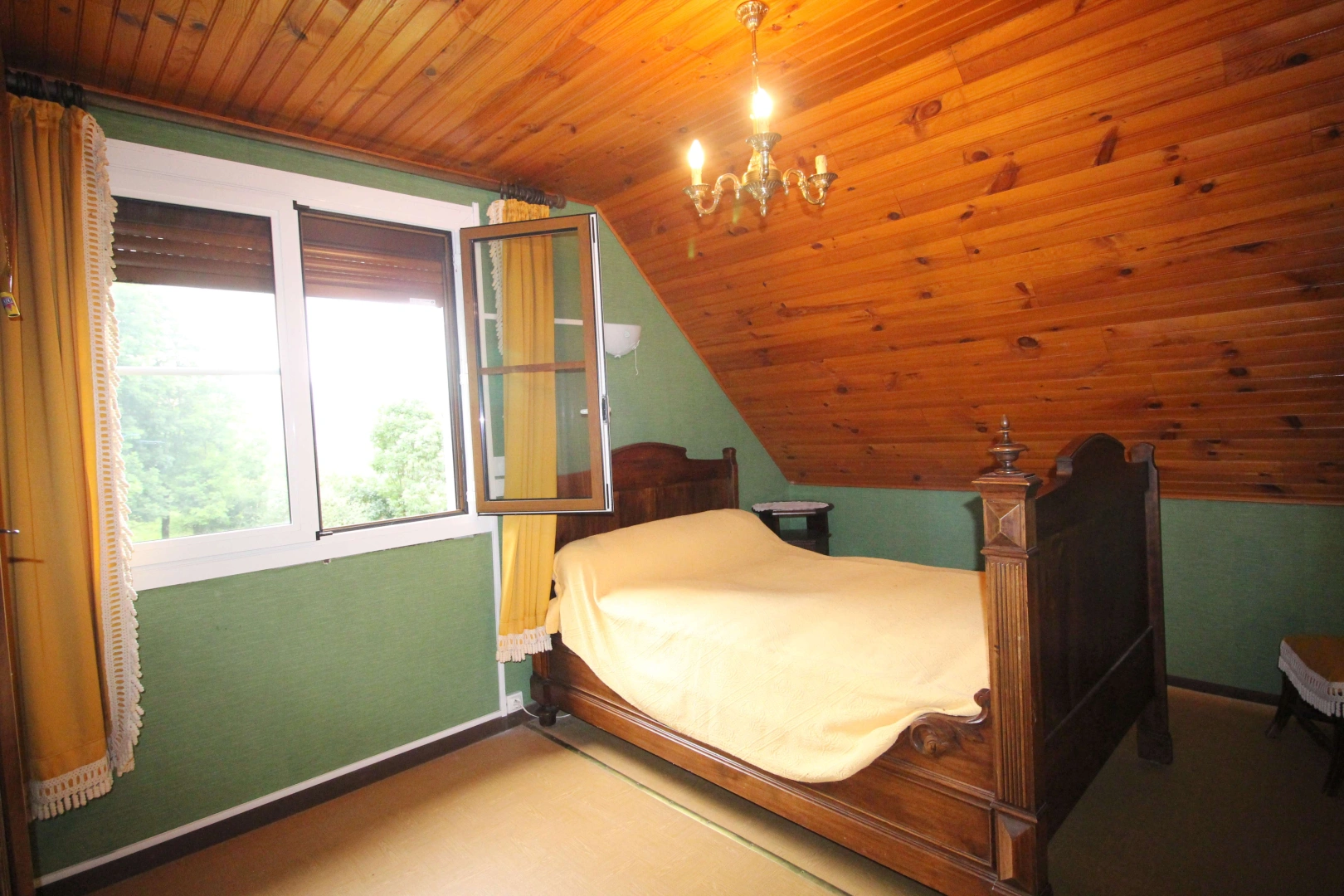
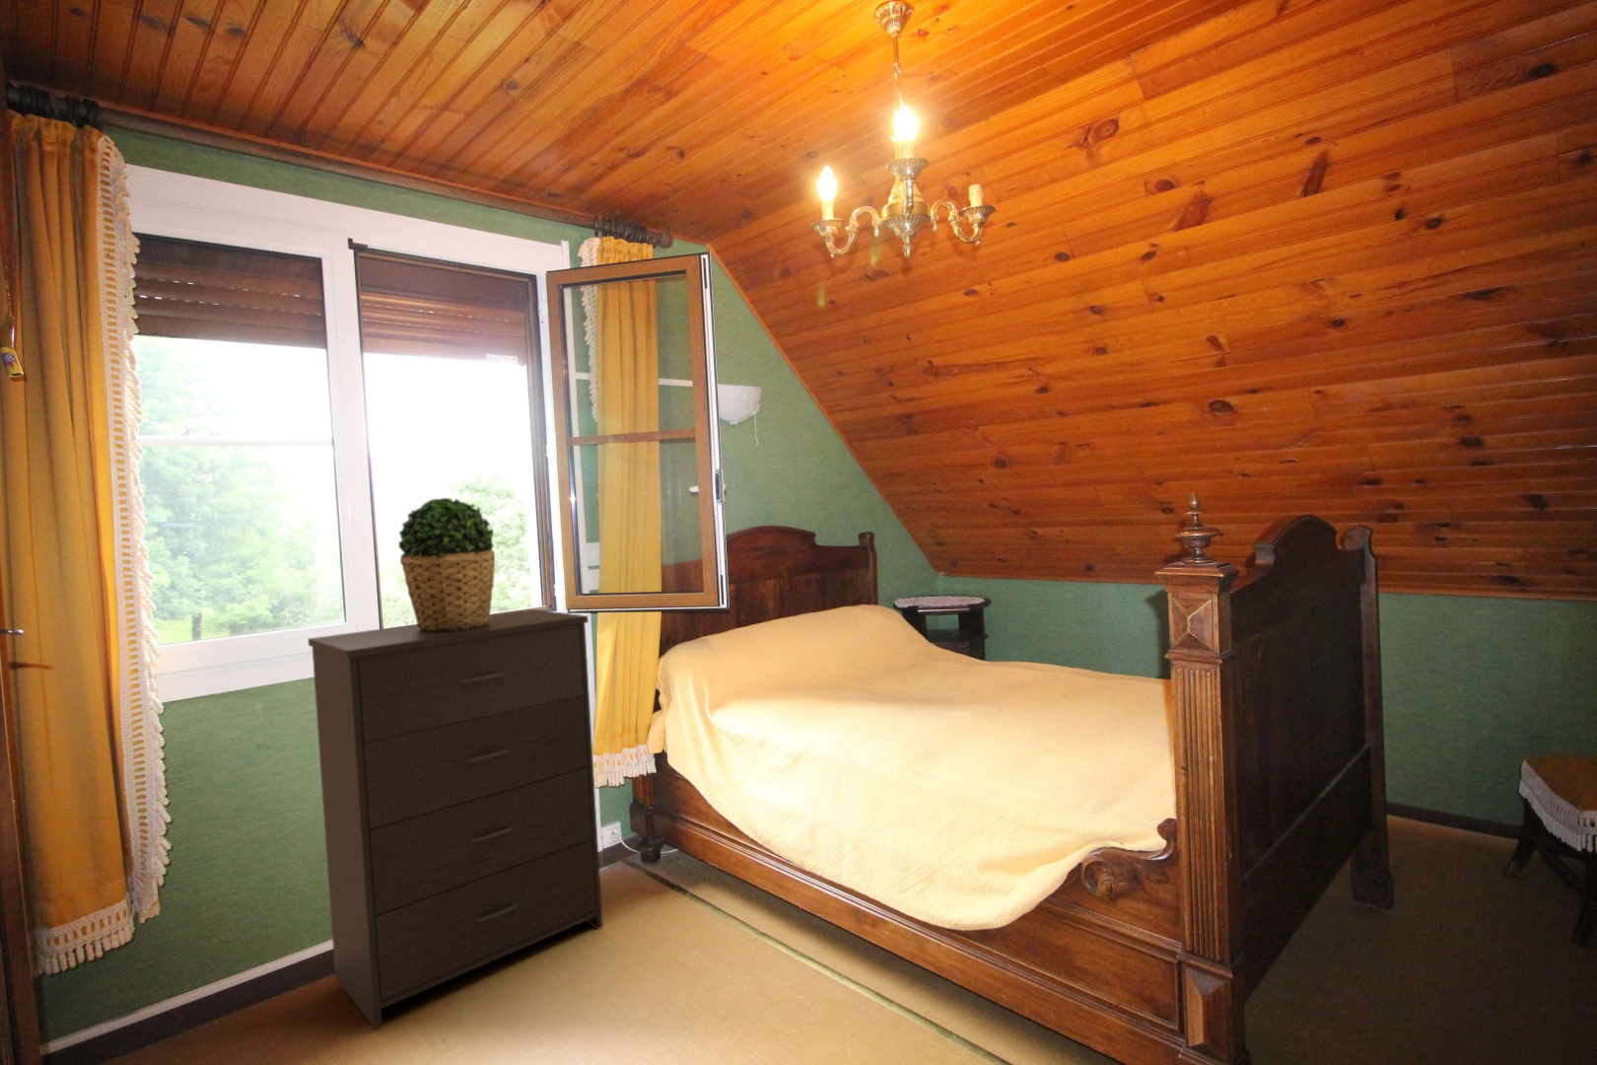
+ potted plant (448, 561)
+ dresser (465, 790)
